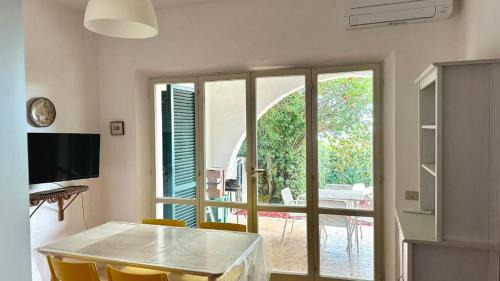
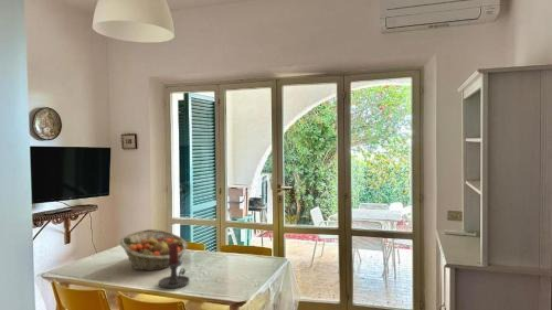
+ candle holder (176, 261)
+ fruit basket (155, 248)
